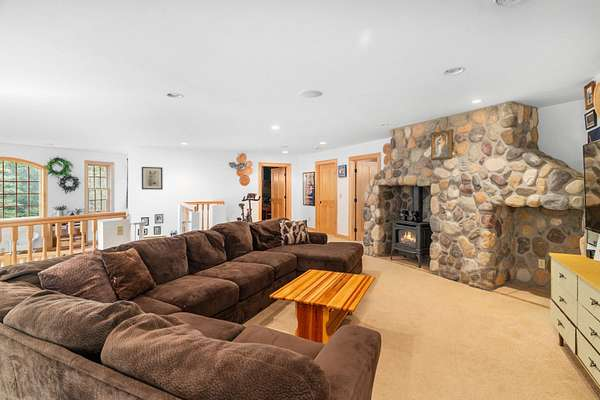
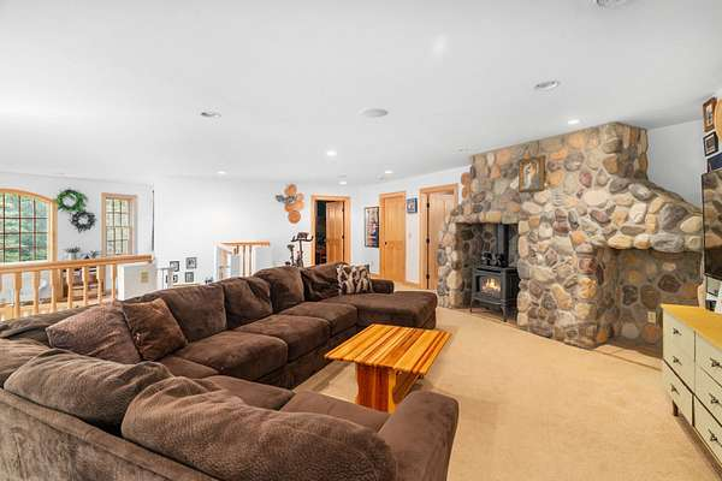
- wall art (152, 178)
